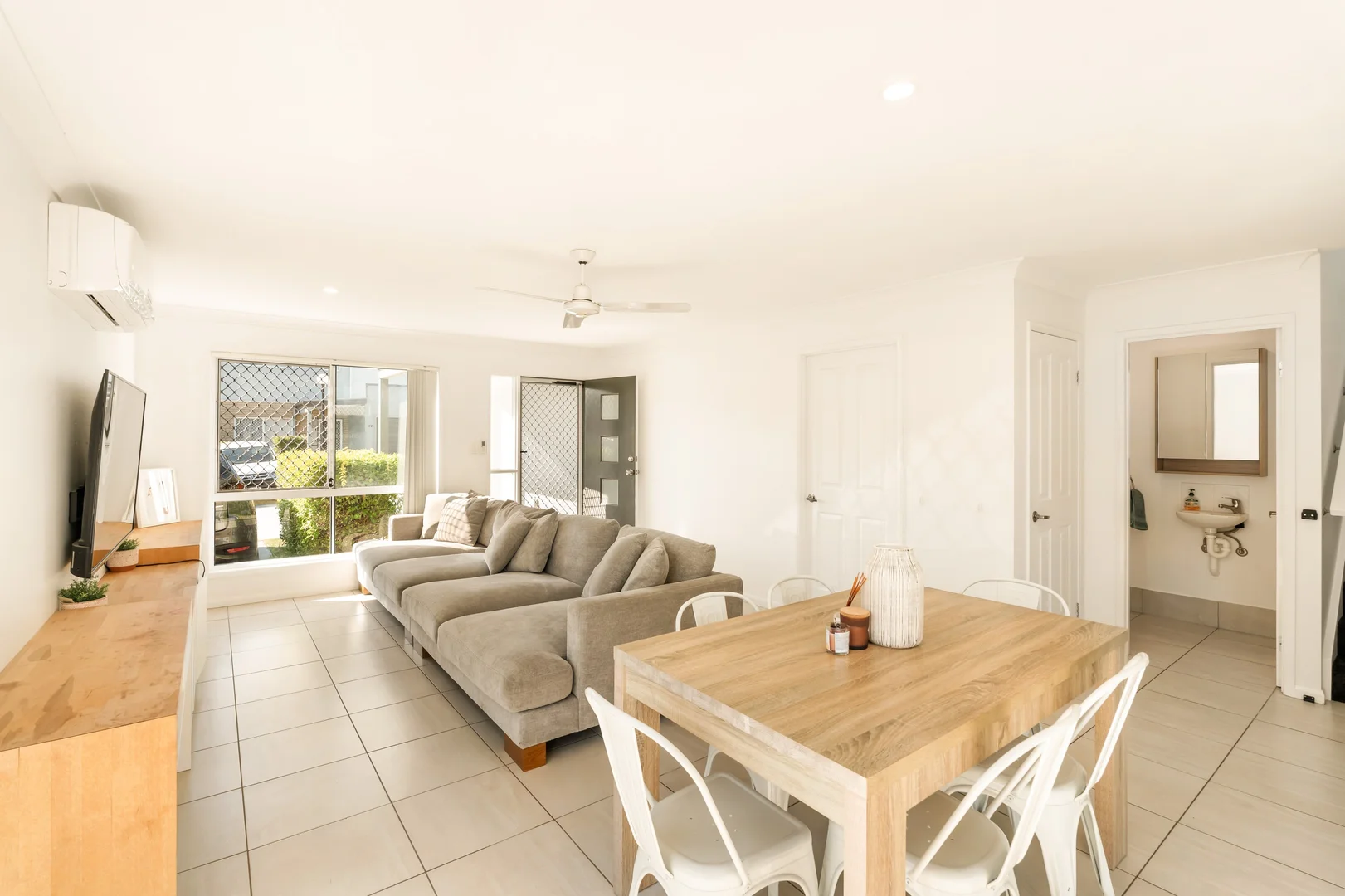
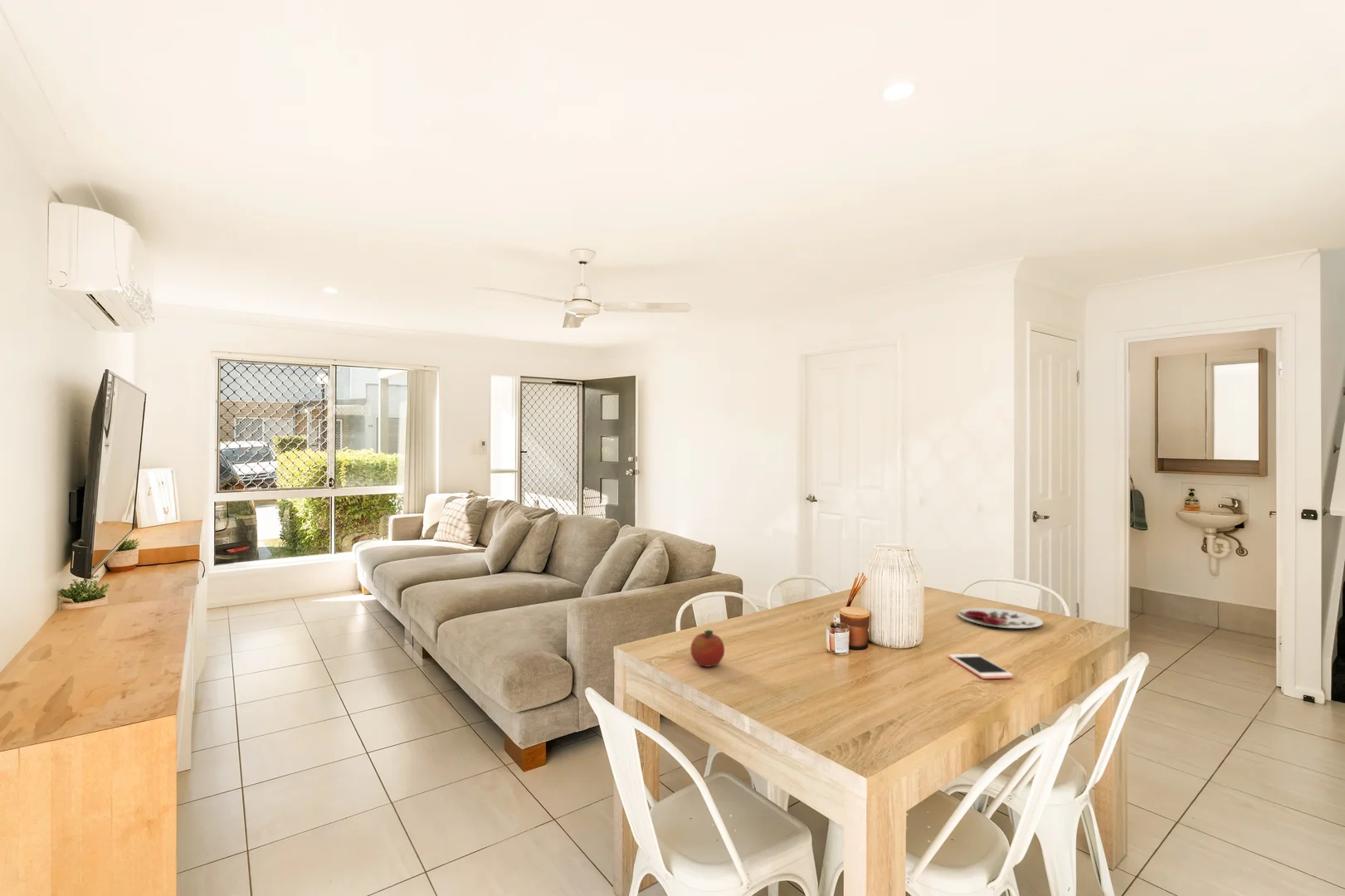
+ plate (999, 616)
+ fruit (707, 646)
+ cell phone (979, 665)
